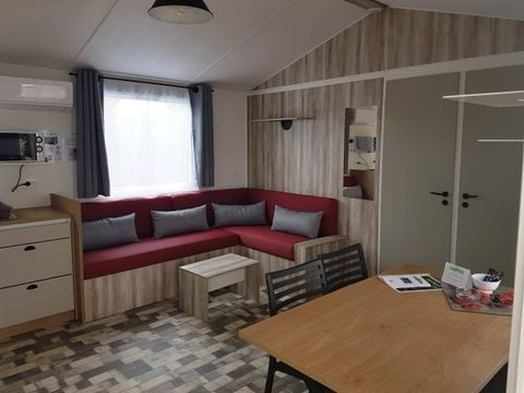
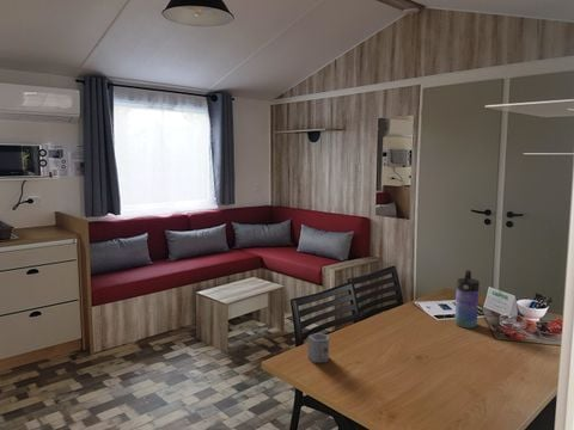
+ cup (317, 346)
+ water bottle (466, 297)
